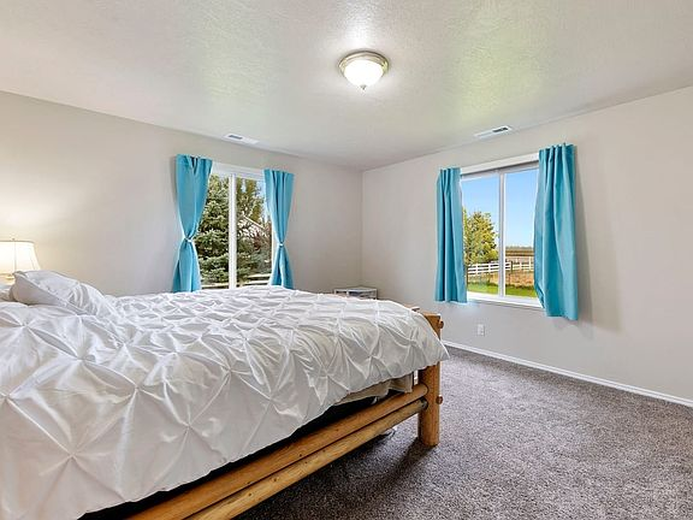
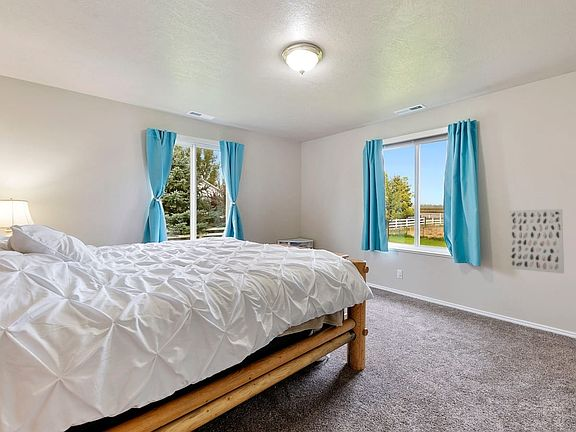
+ wall art (535, 240)
